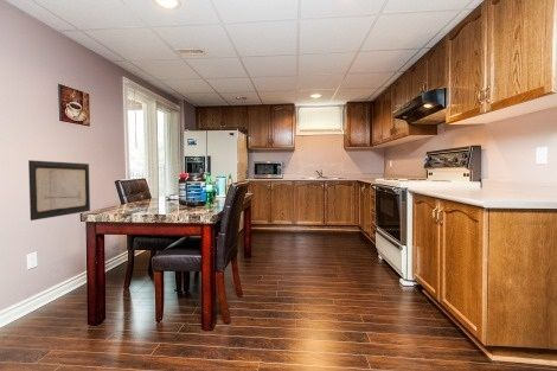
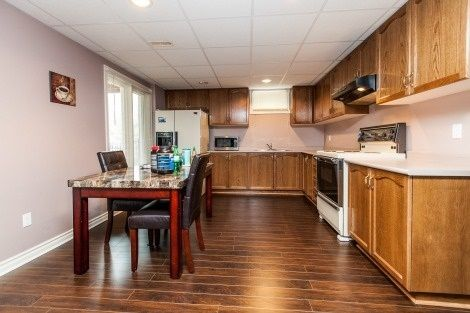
- wall art (63, 188)
